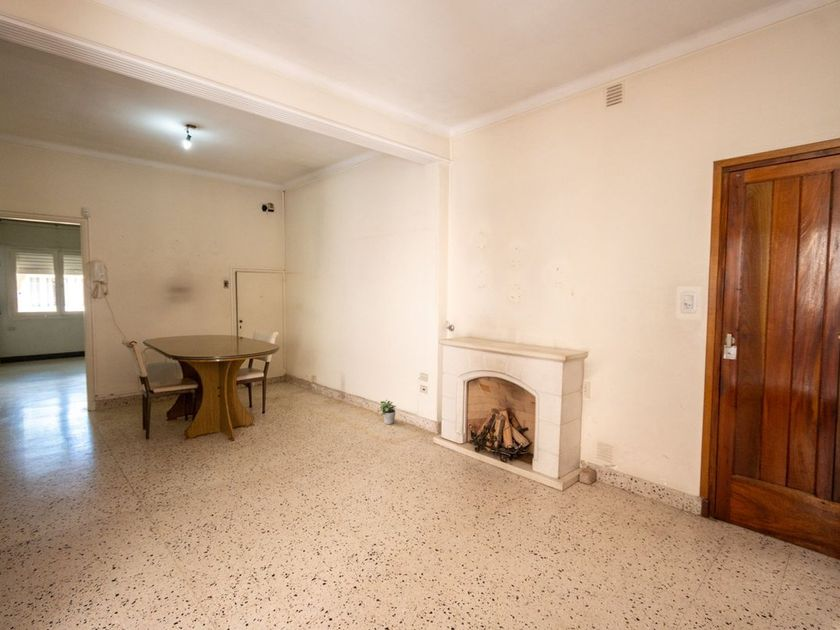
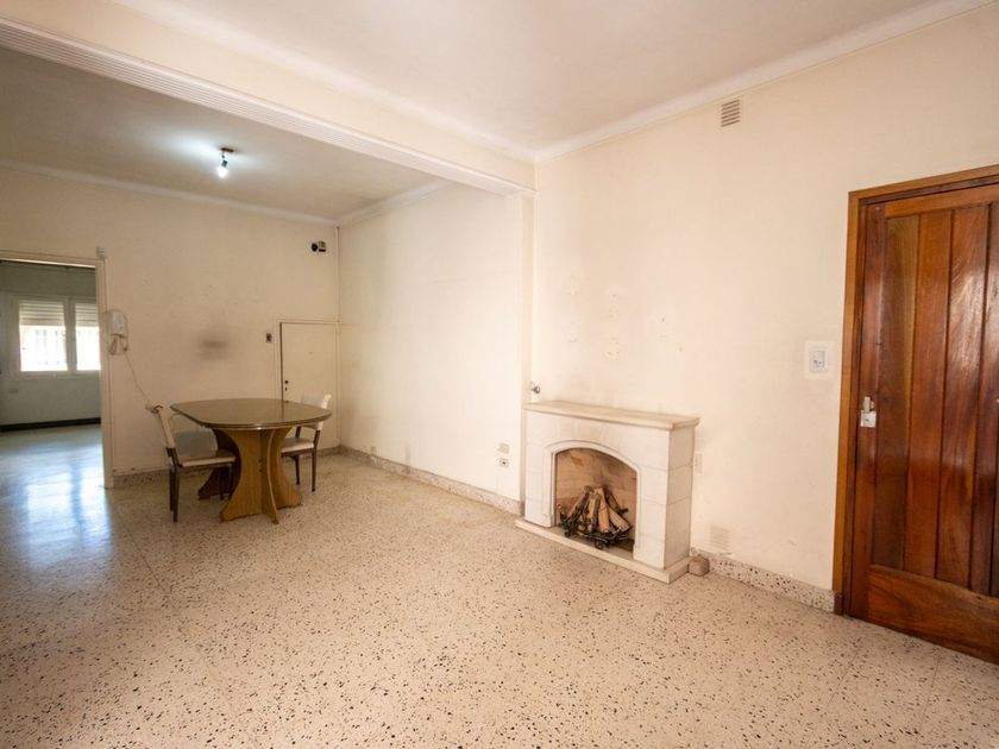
- potted plant (386, 411)
